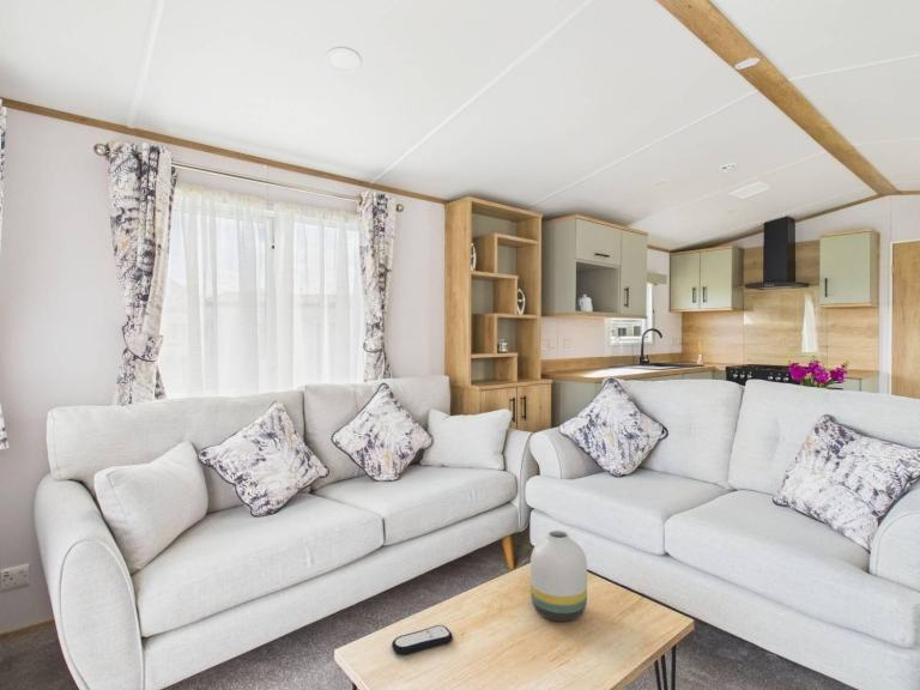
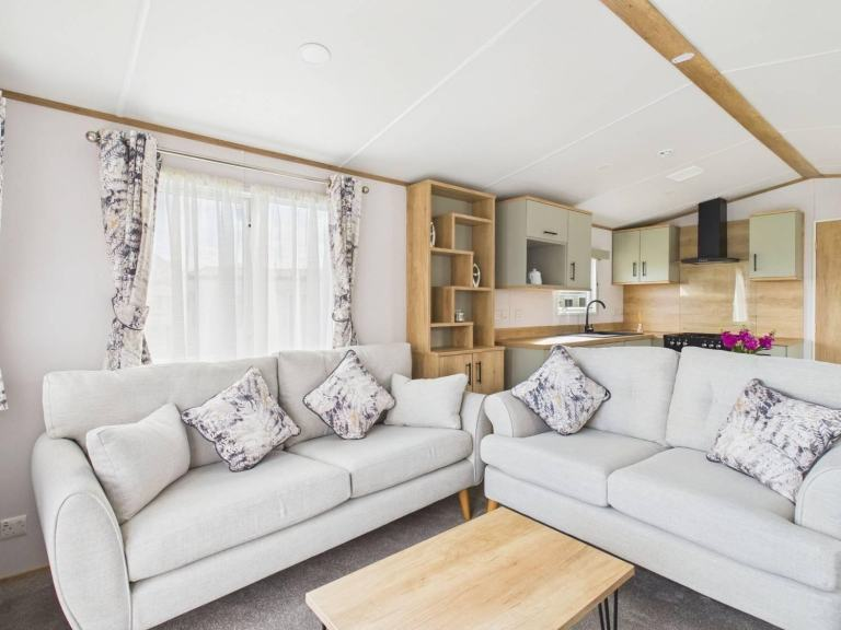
- remote control (422, 638)
- vase (558, 573)
